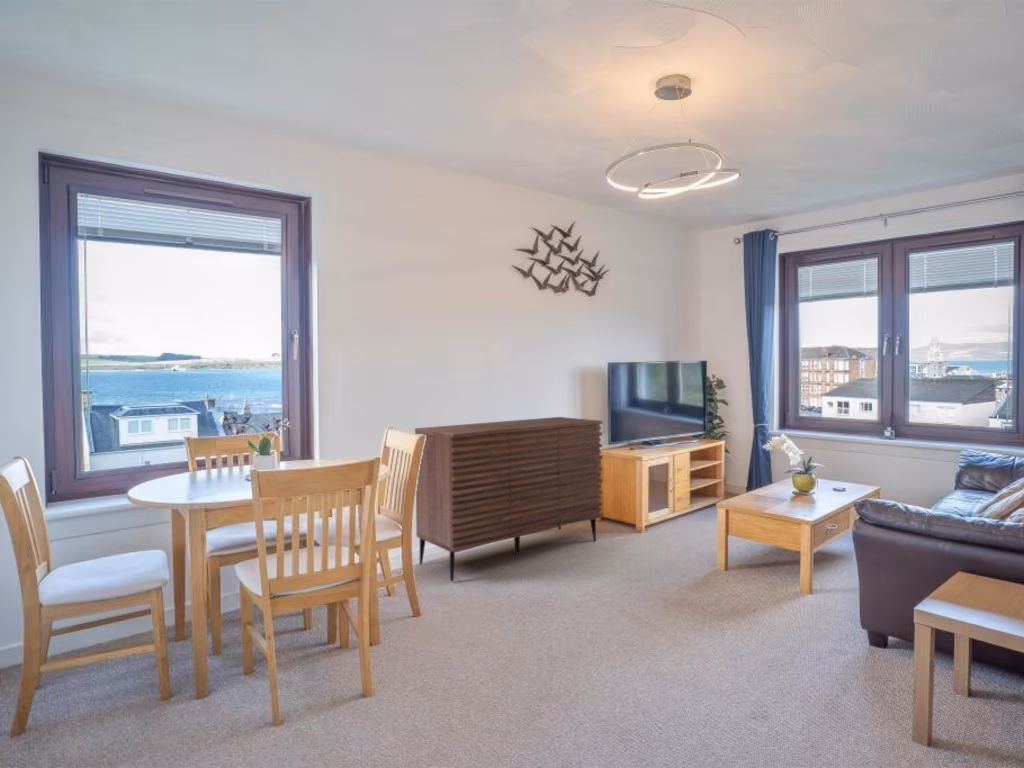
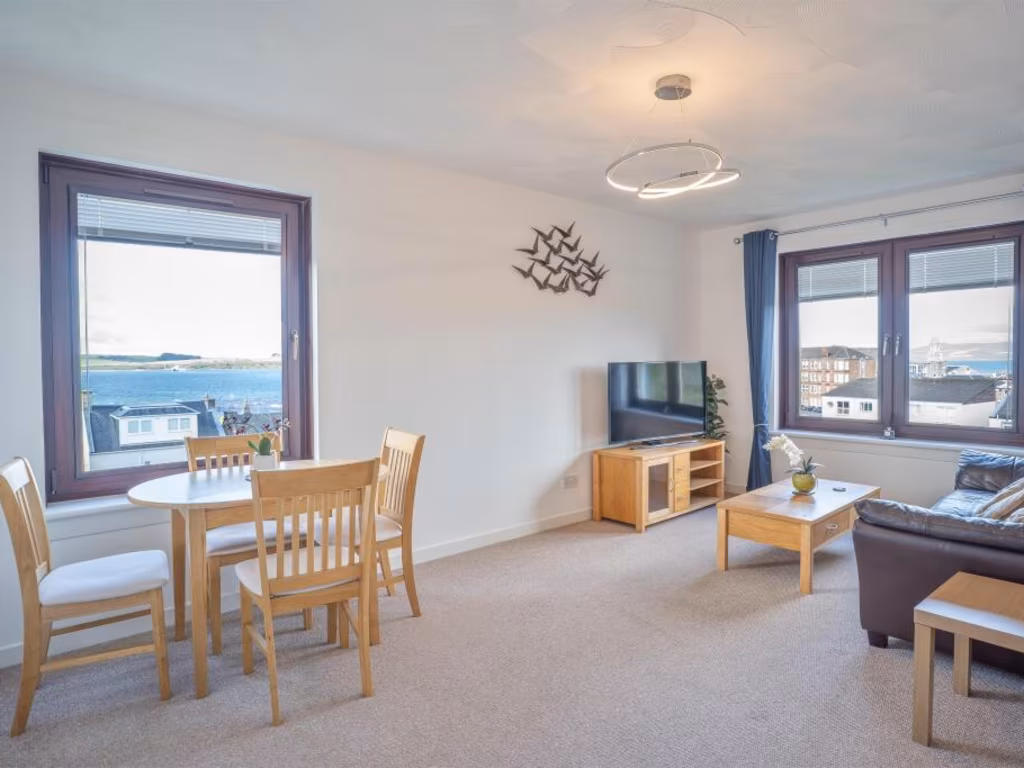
- sideboard (514, 488)
